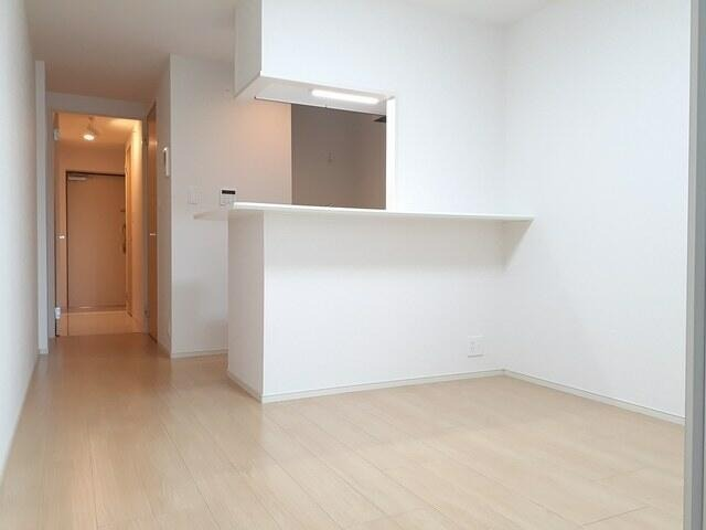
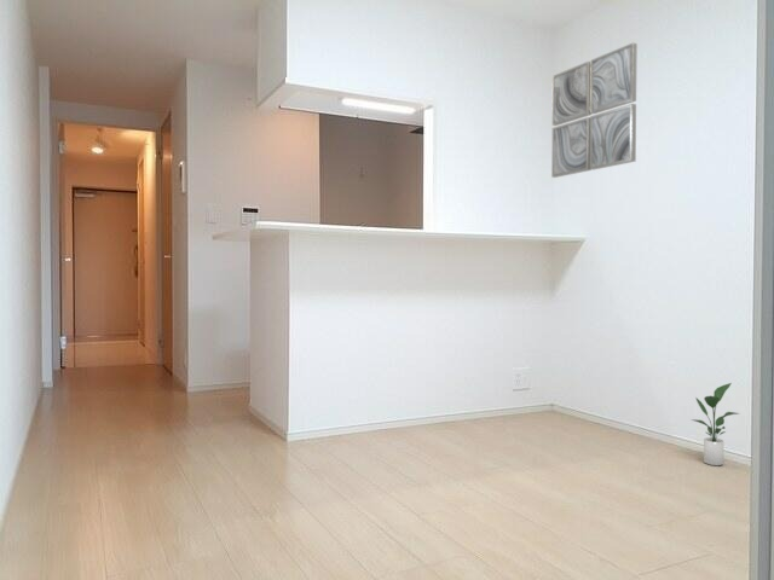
+ wall art (590, 116)
+ potted plant (710, 423)
